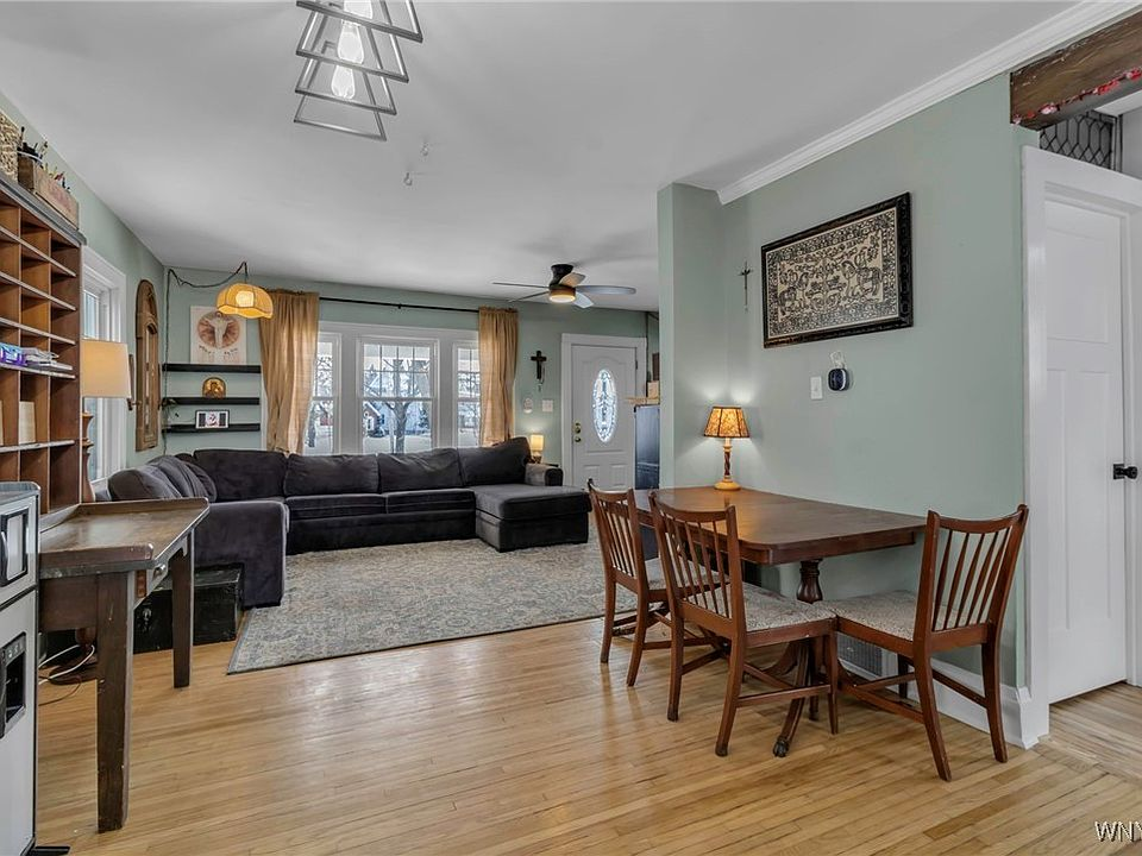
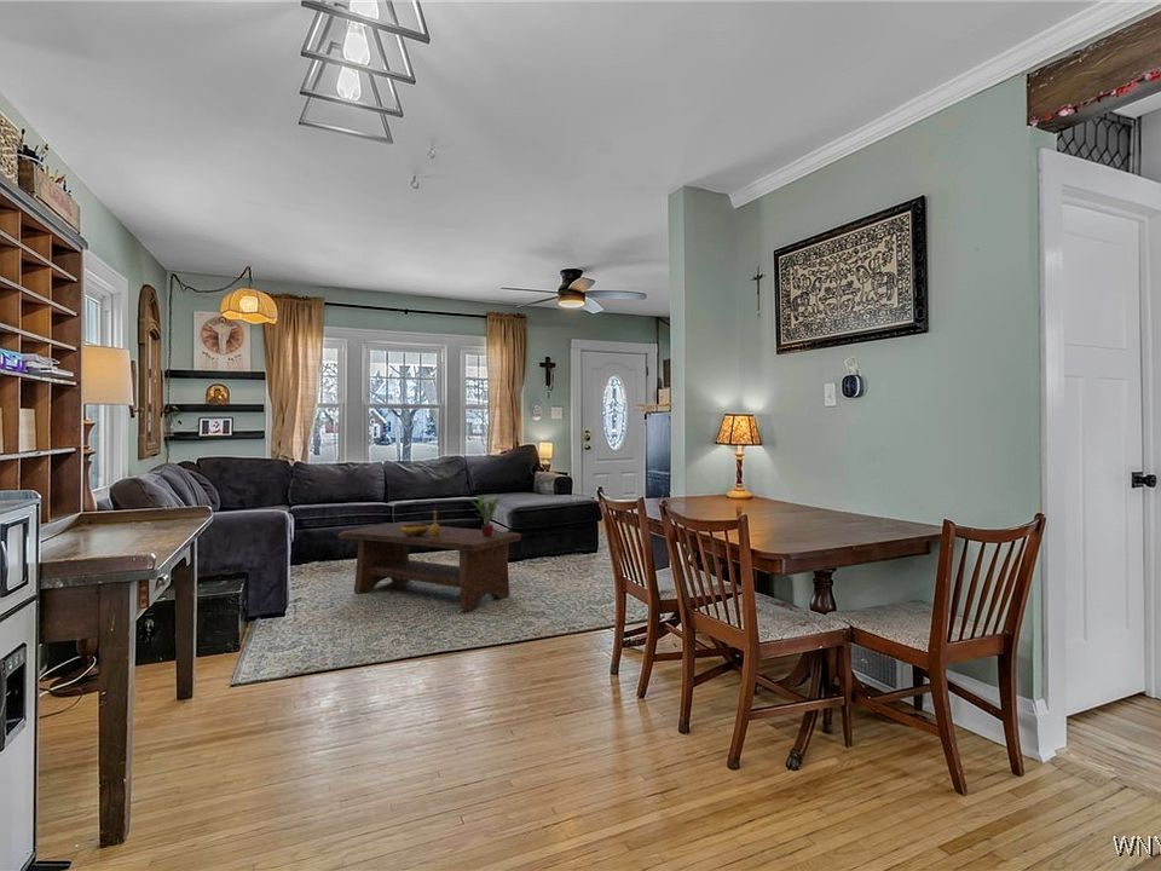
+ decorative bowl (421, 524)
+ potted plant (490, 515)
+ coffee table (431, 563)
